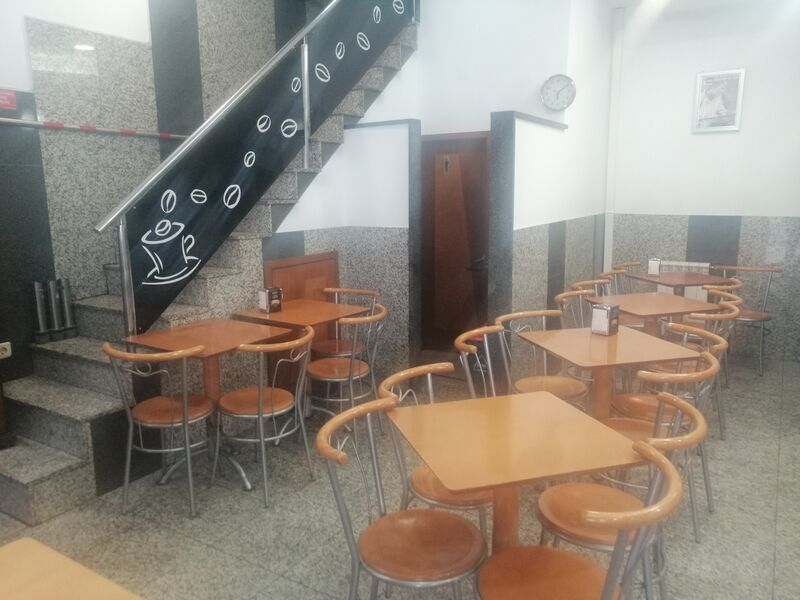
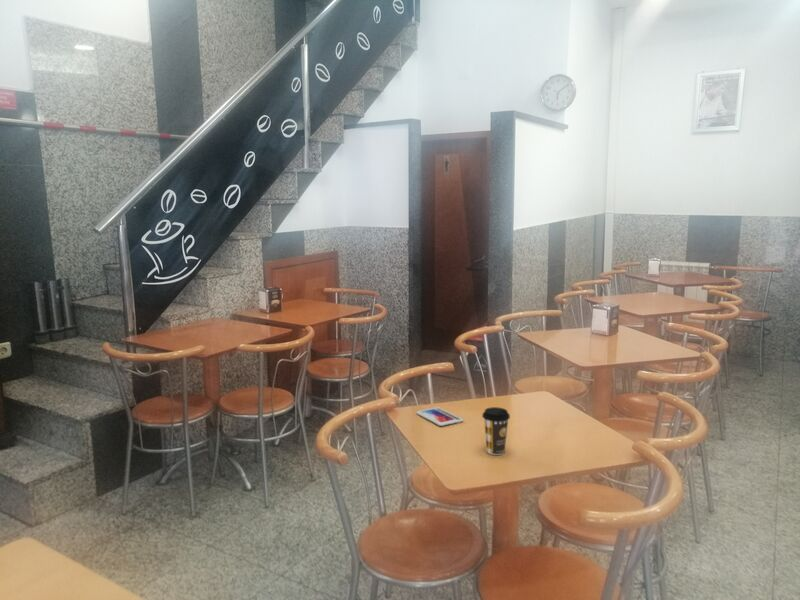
+ smartphone (439, 416)
+ coffee cup (495, 431)
